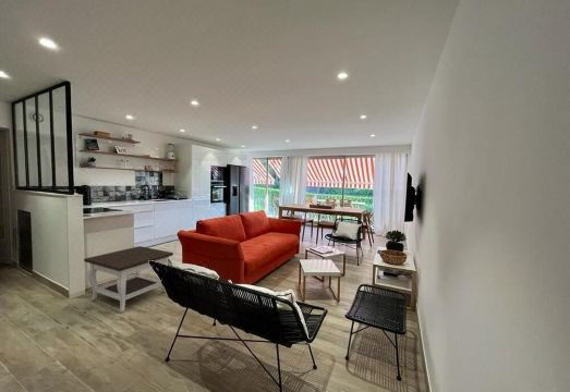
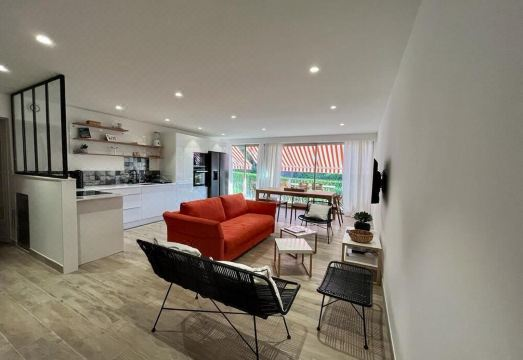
- side table (131, 277)
